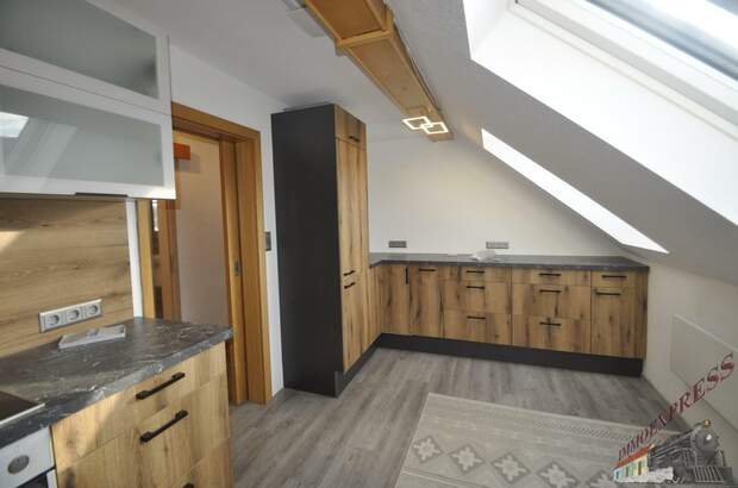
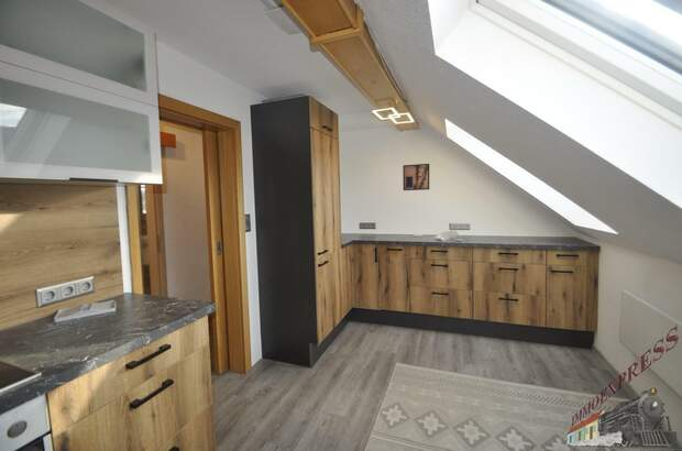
+ wall art (416, 177)
